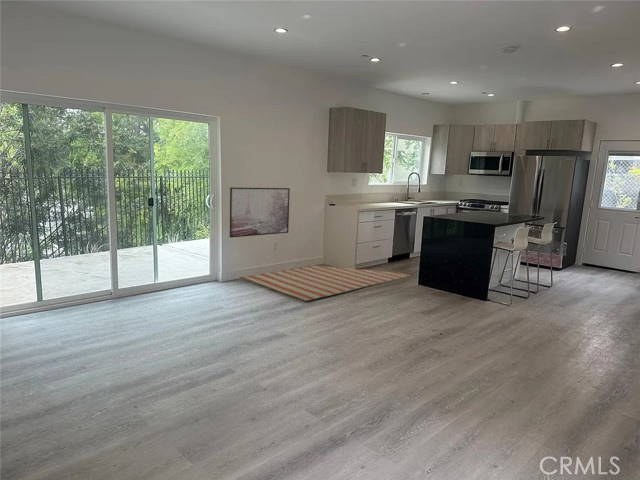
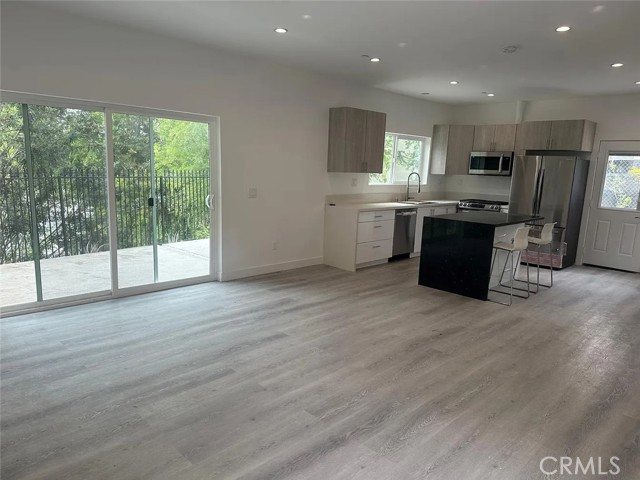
- rug (330, 276)
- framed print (261, 211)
